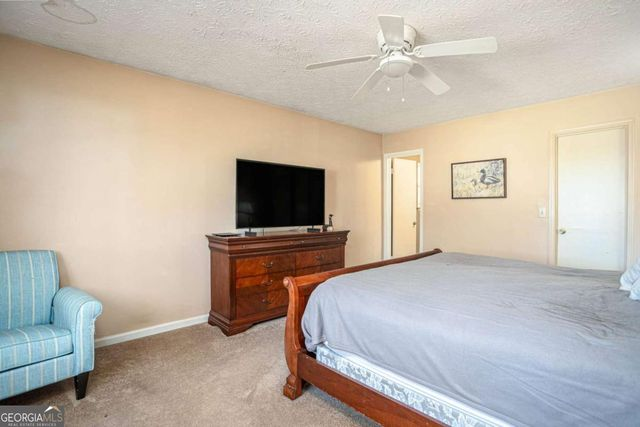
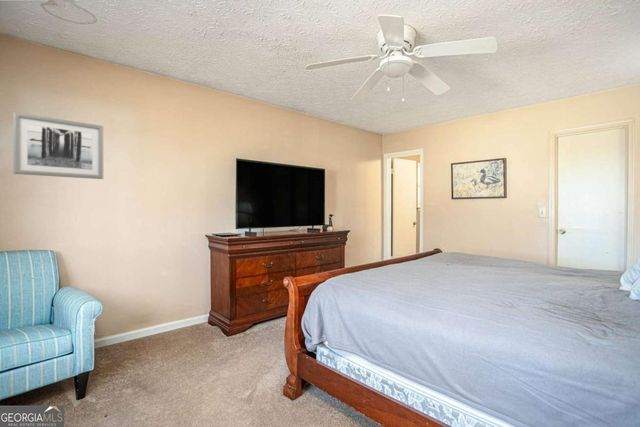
+ wall art (61, 148)
